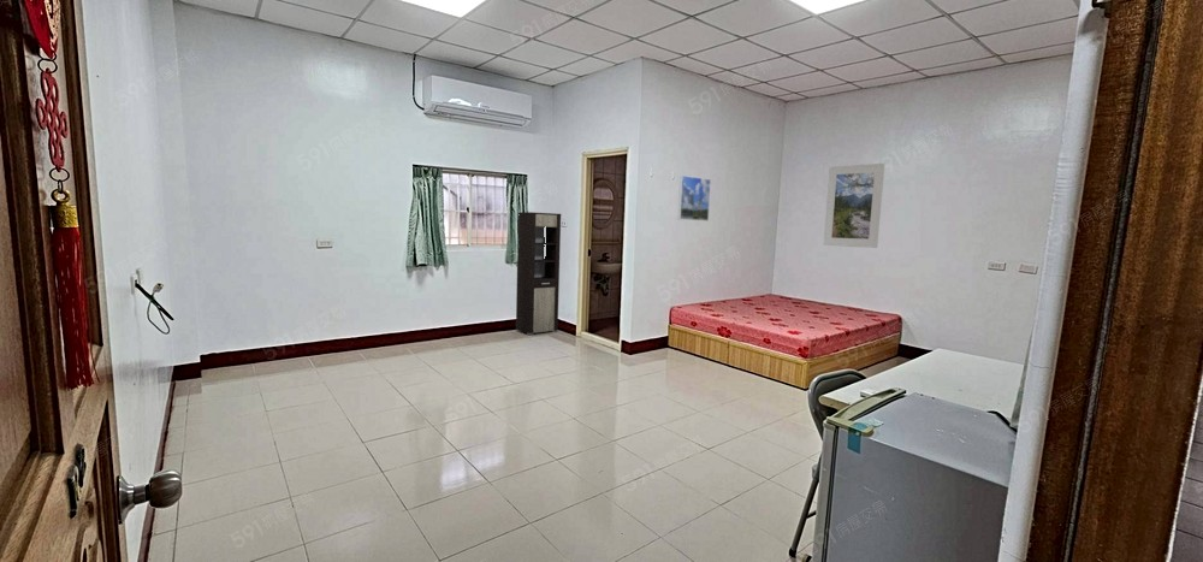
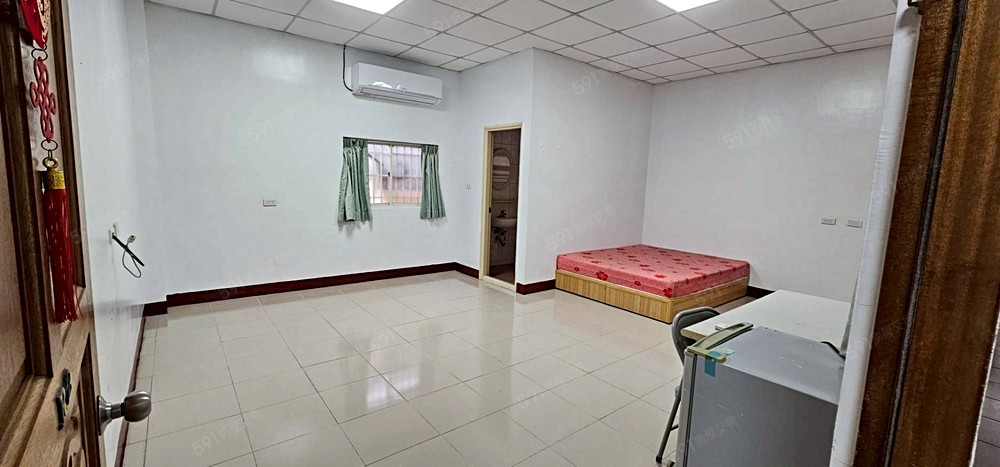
- cabinet (538, 272)
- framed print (694, 199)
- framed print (852, 206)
